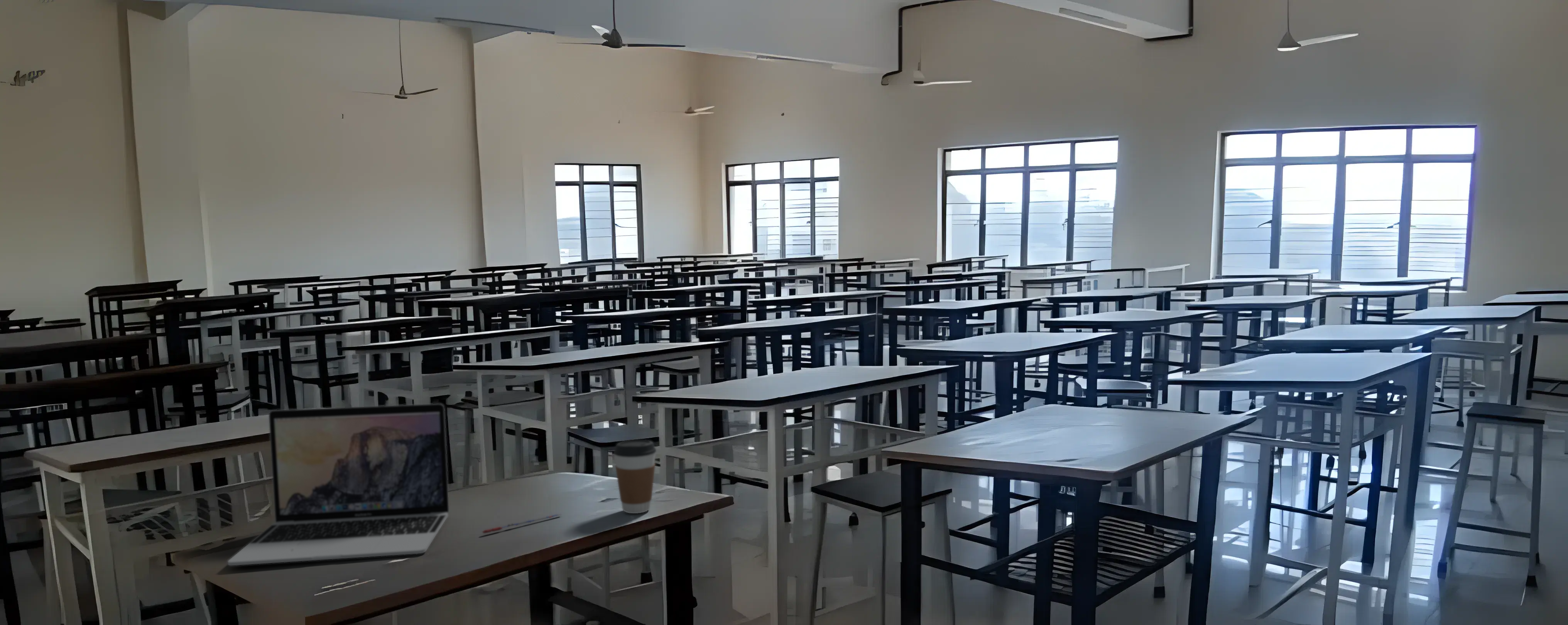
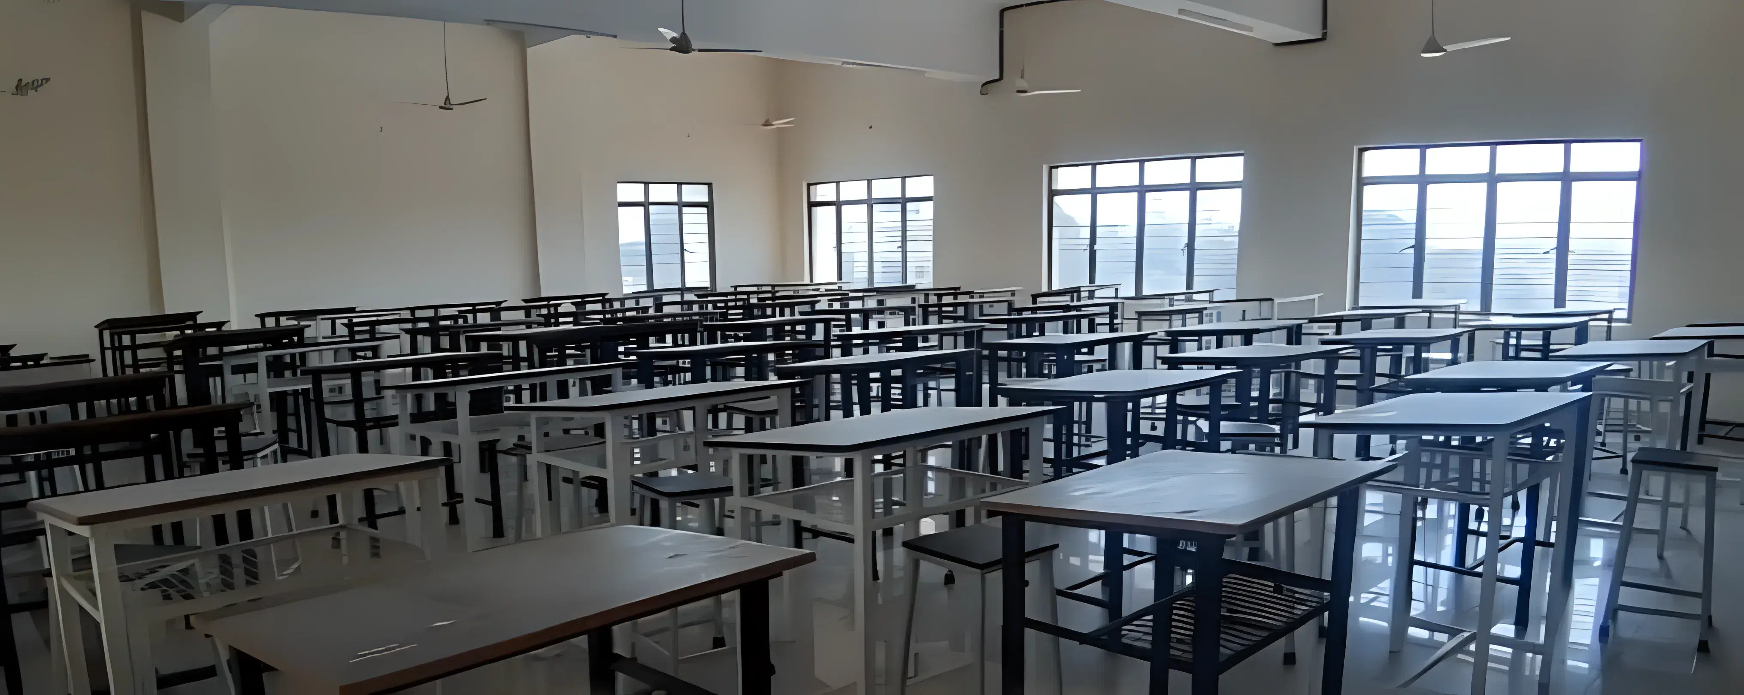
- laptop (343, 480)
- pen (523, 523)
- coffee cup (635, 476)
